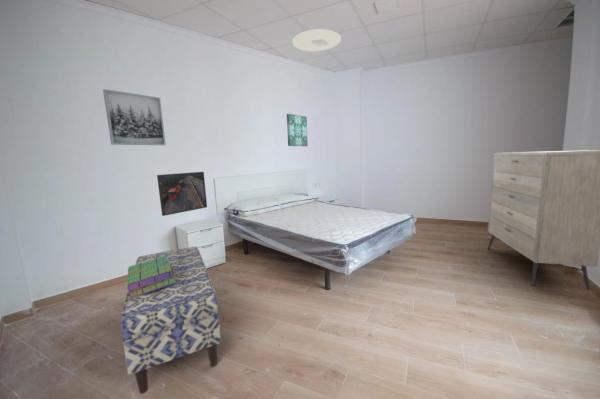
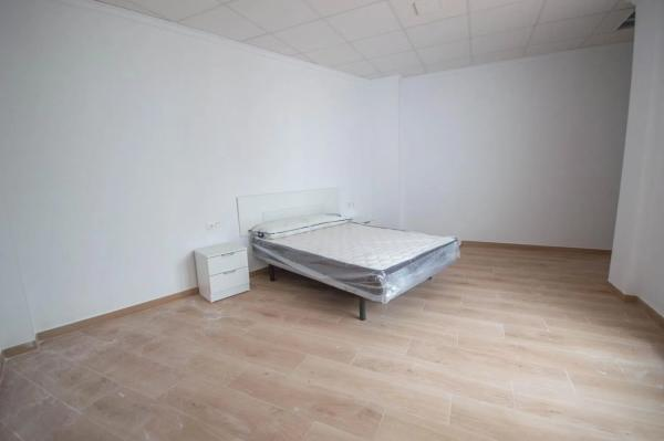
- bench (173, 302)
- wall art (297, 130)
- wall art (136, 119)
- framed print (184, 192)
- dresser (535, 210)
- stack of books (151, 275)
- ceiling light (316, 38)
